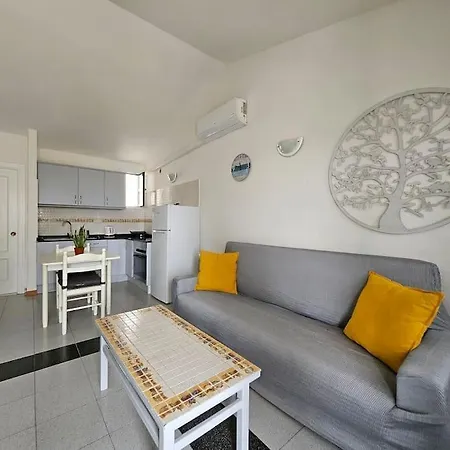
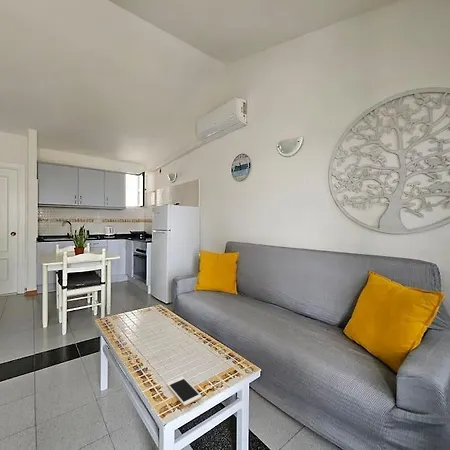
+ cell phone (183, 389)
